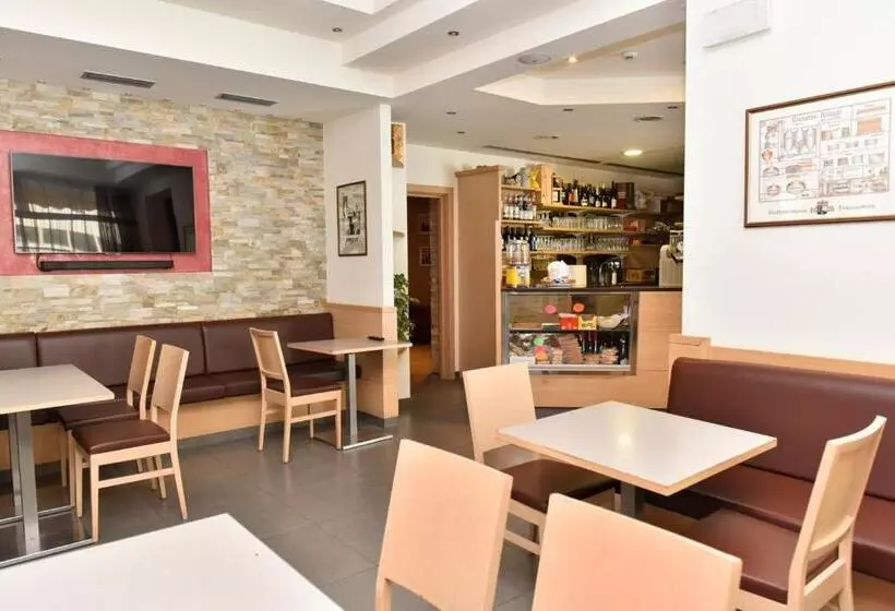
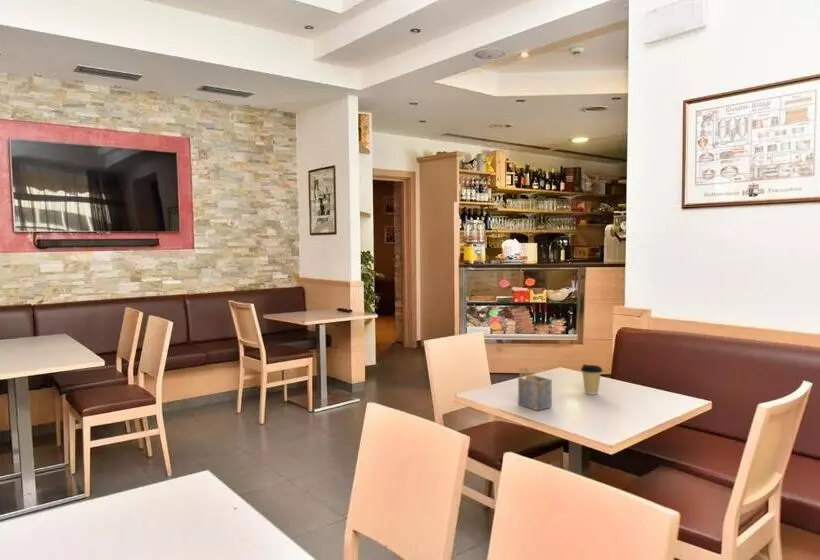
+ napkin holder (534, 387)
+ coffee cup (591, 379)
